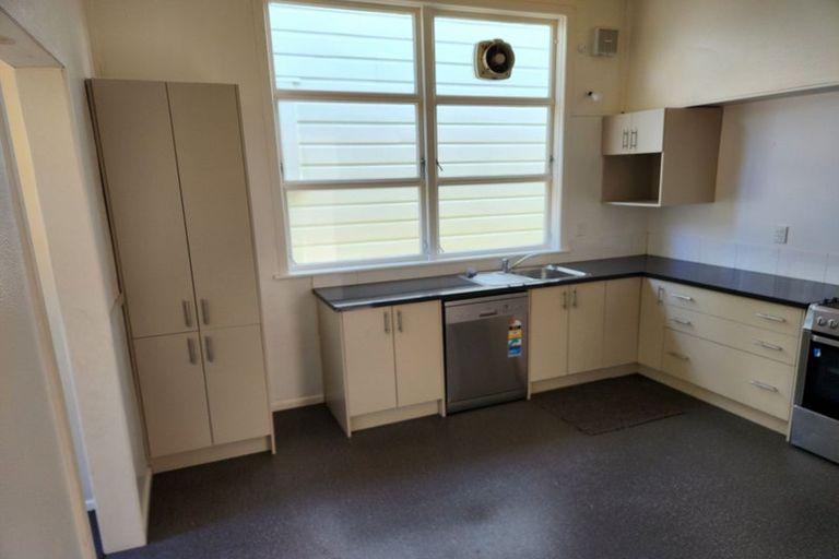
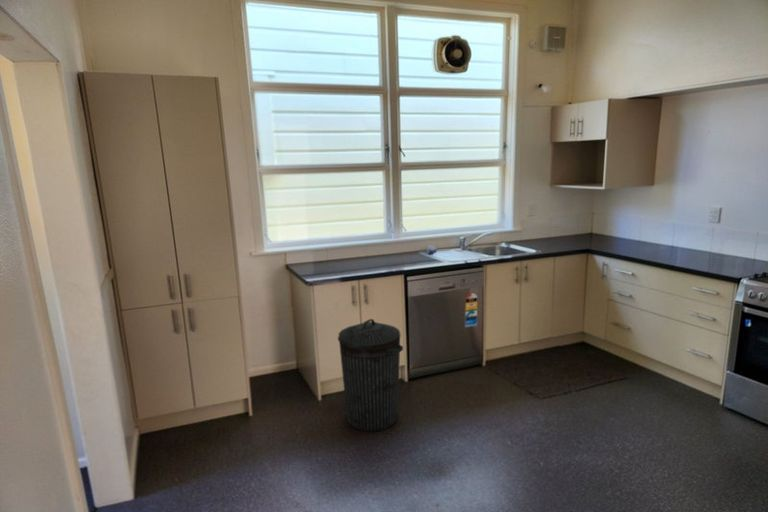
+ trash can (370, 369)
